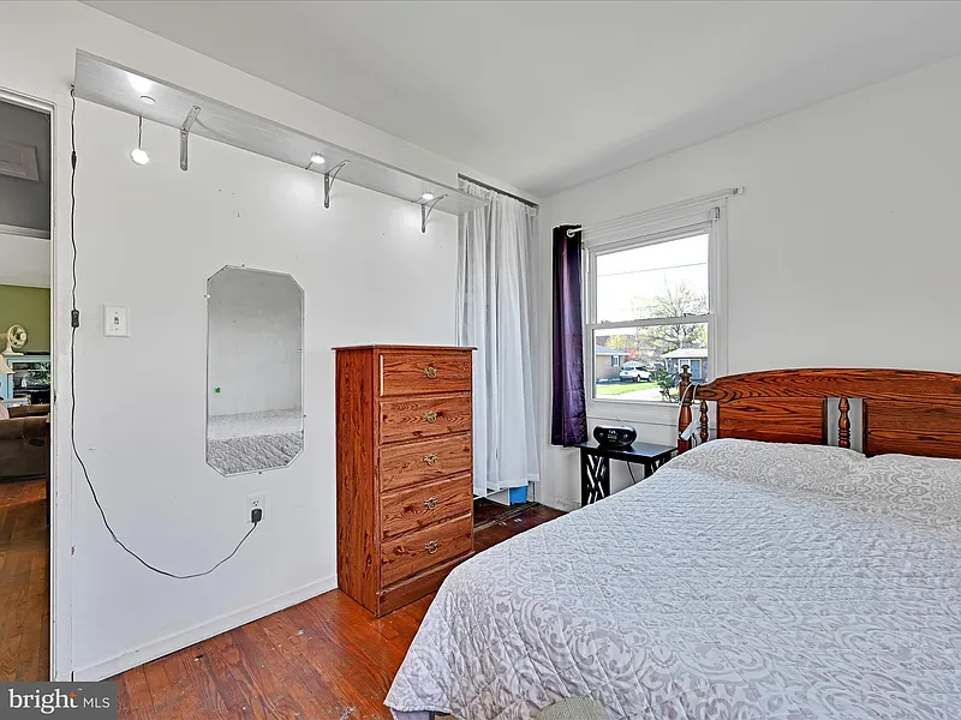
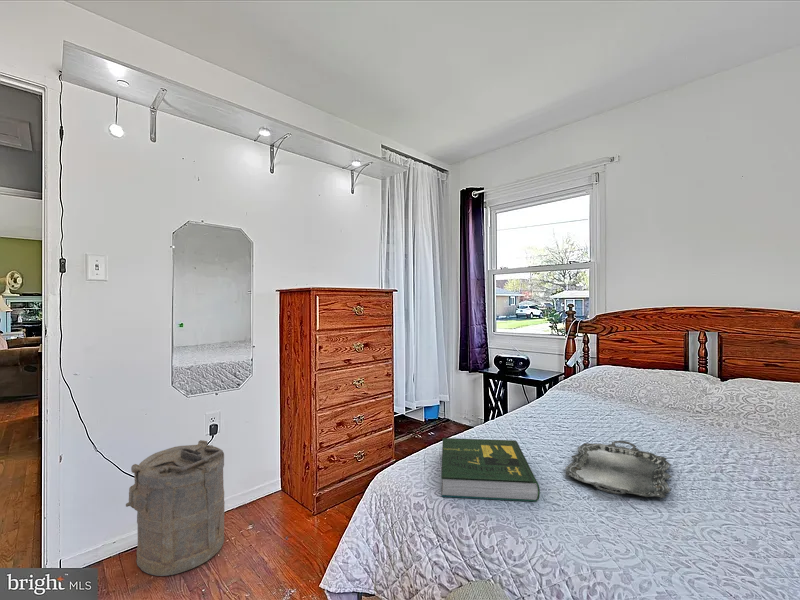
+ laundry hamper (178, 500)
+ serving tray (618, 466)
+ book (484, 465)
